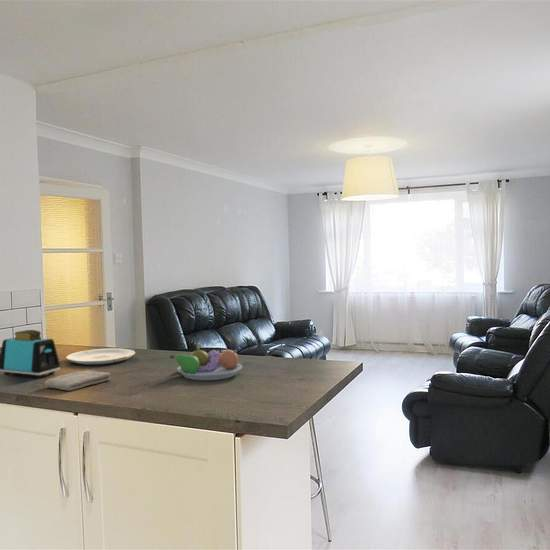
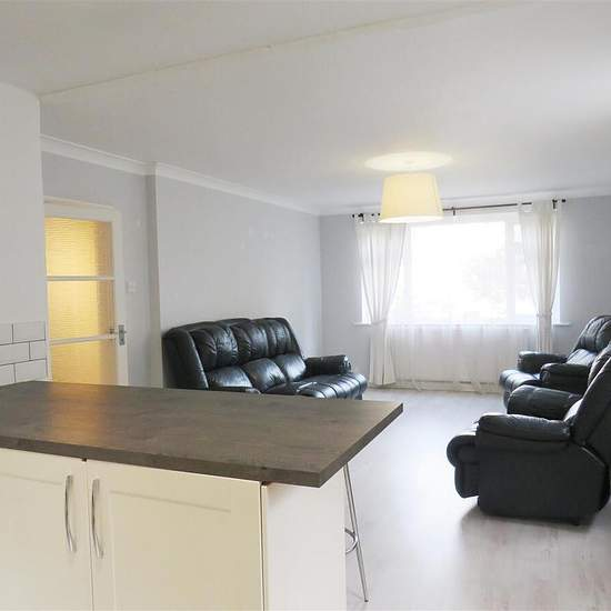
- fruit bowl (207, 361)
- washcloth (79, 379)
- toaster (28, 353)
- plate (101, 357)
